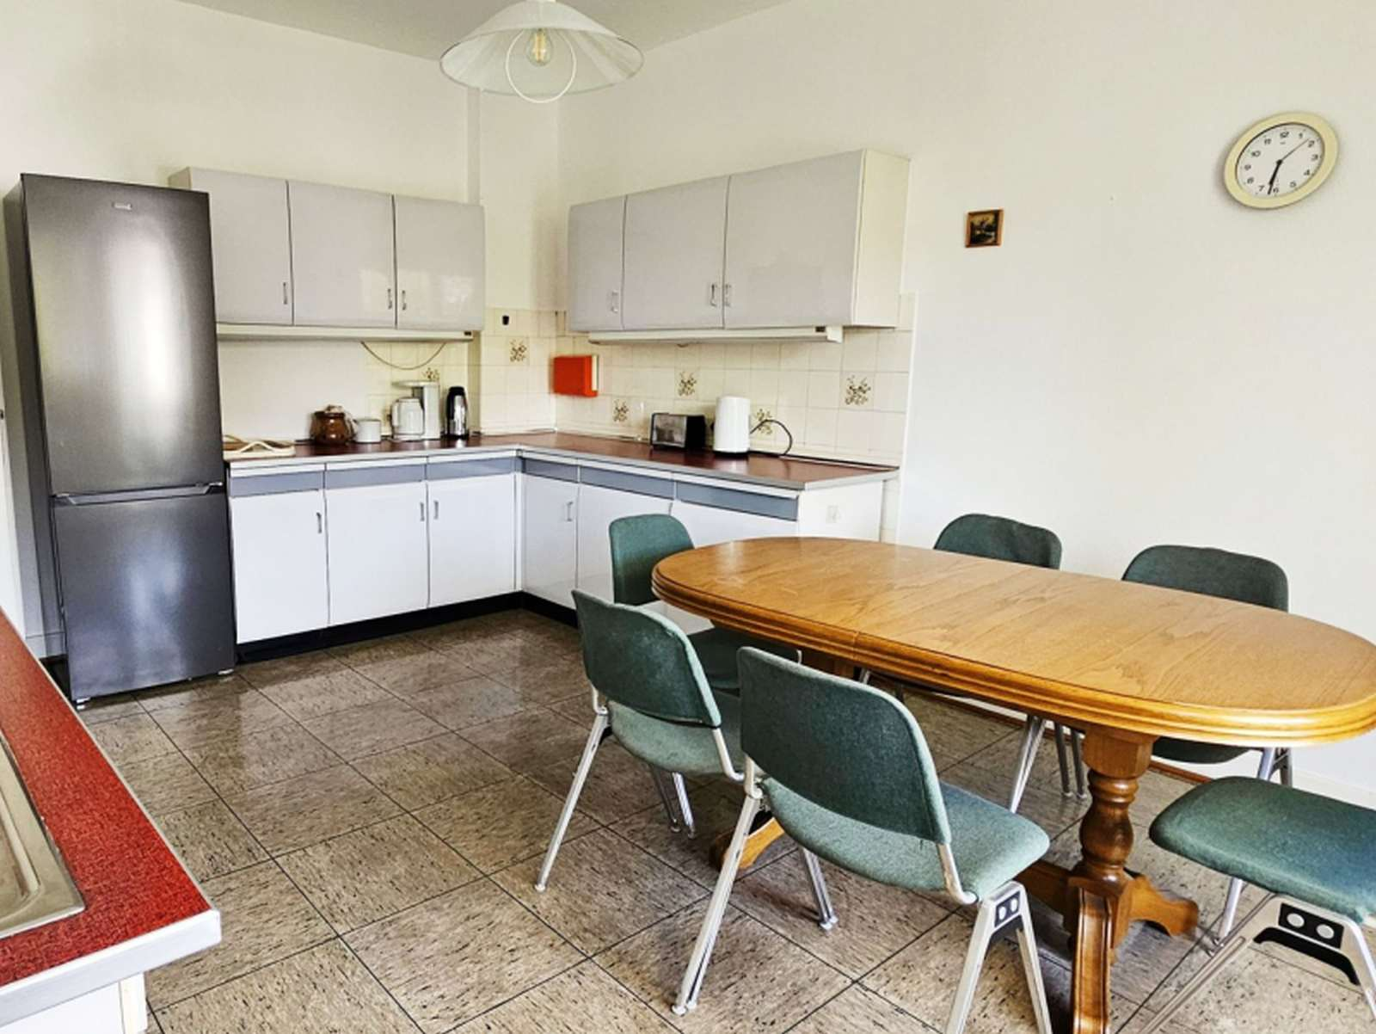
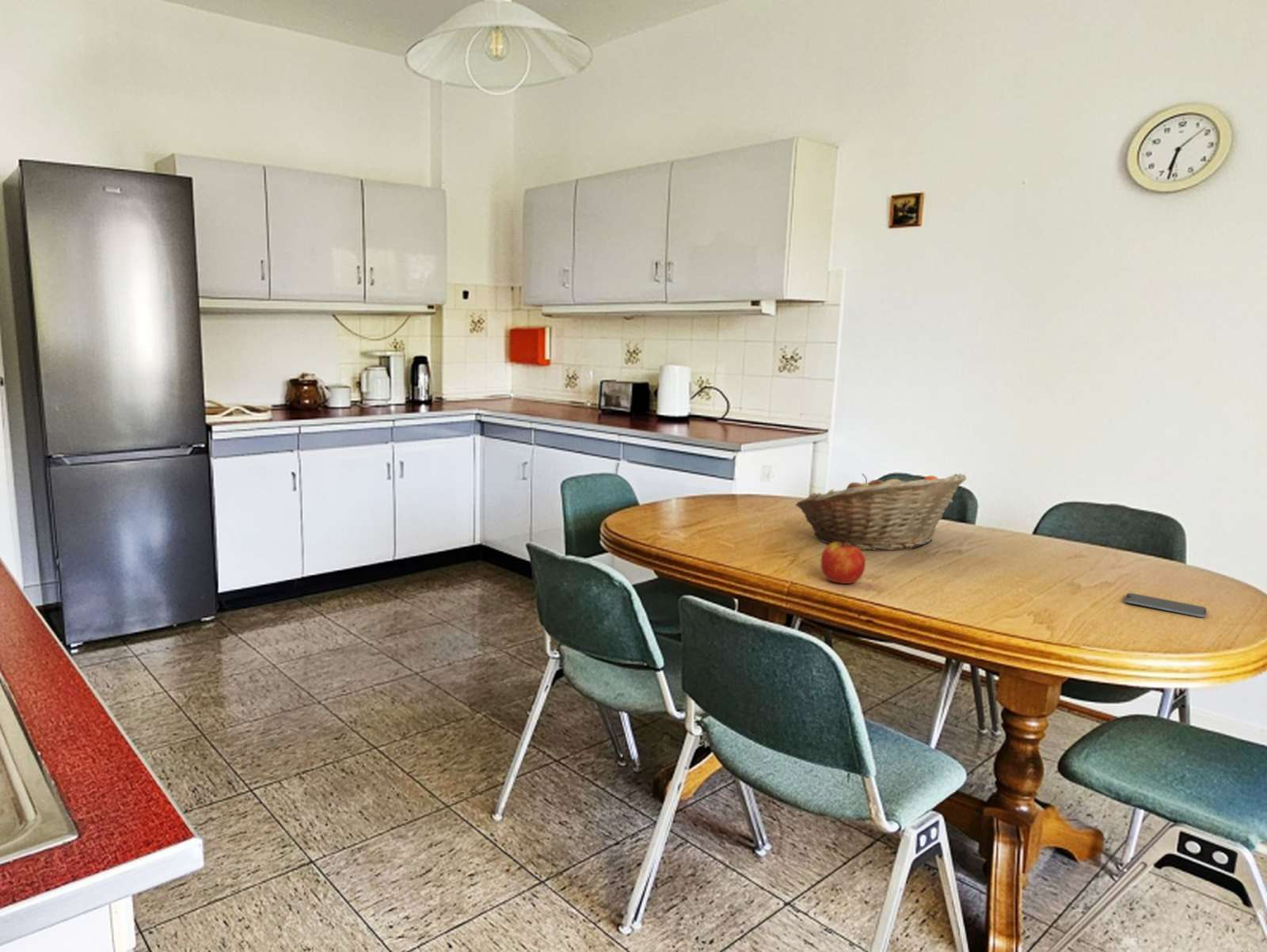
+ smartphone (1164, 604)
+ fruit basket (881, 504)
+ apple (843, 560)
